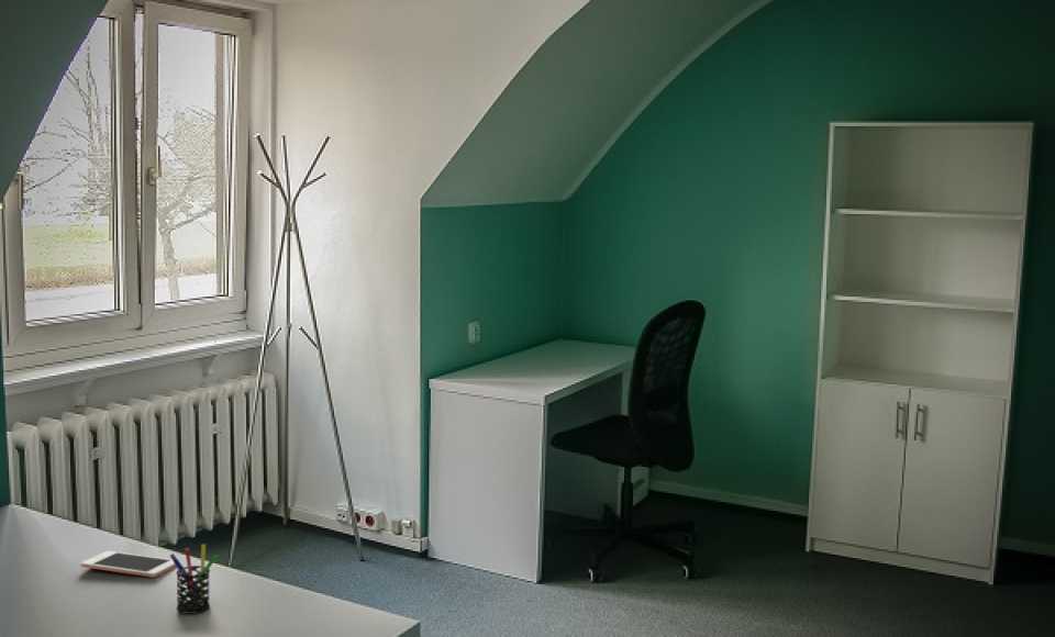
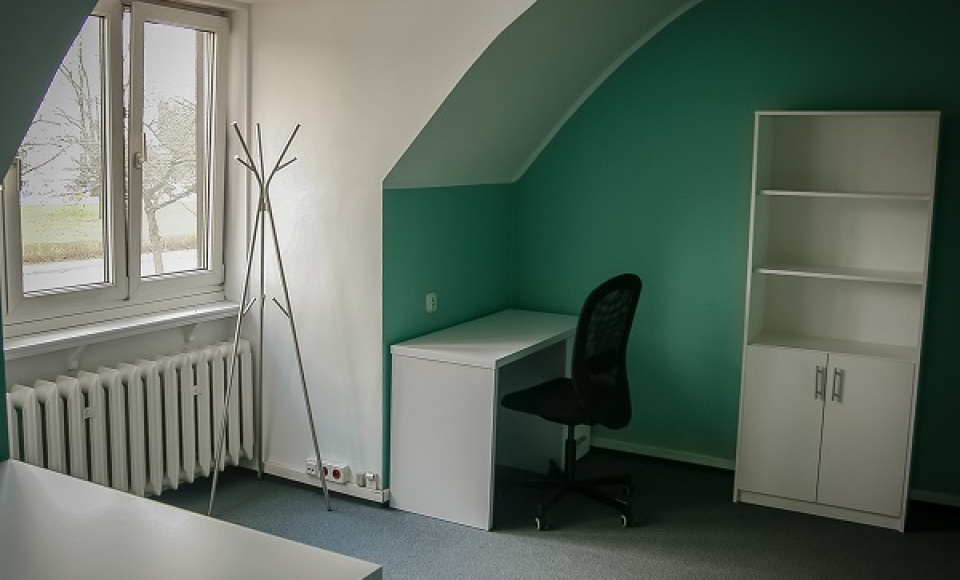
- cell phone (130, 563)
- pen holder (196, 577)
